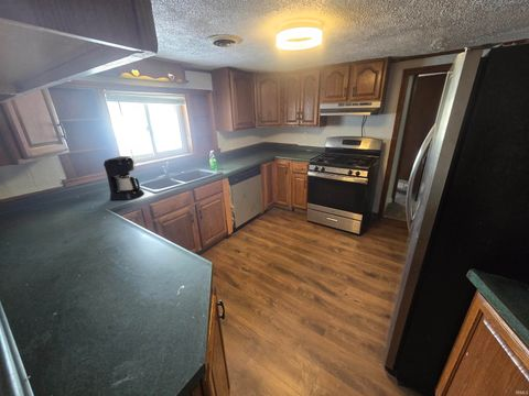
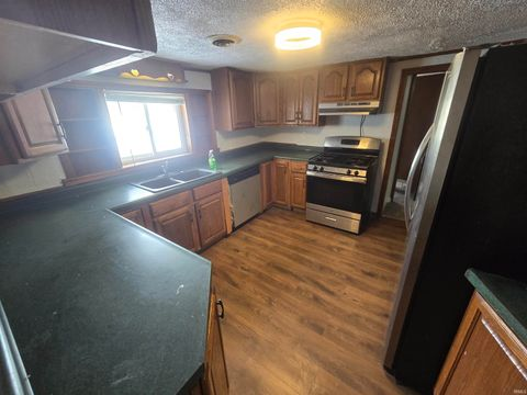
- coffee maker (123, 177)
